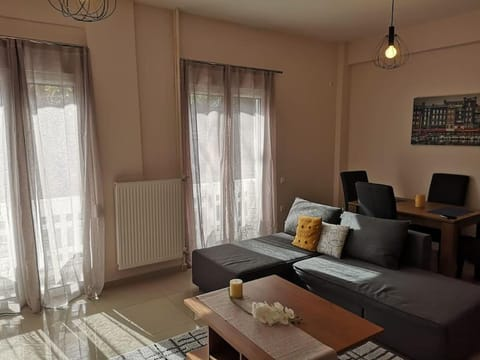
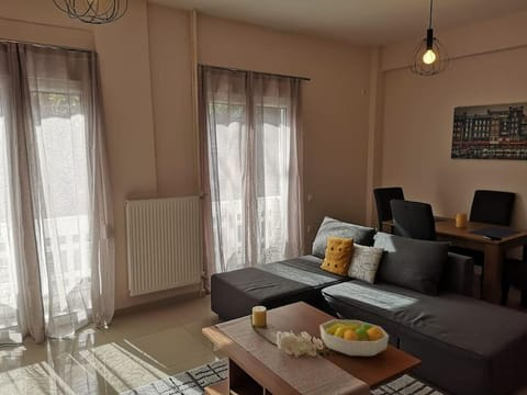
+ fruit bowl (352, 335)
